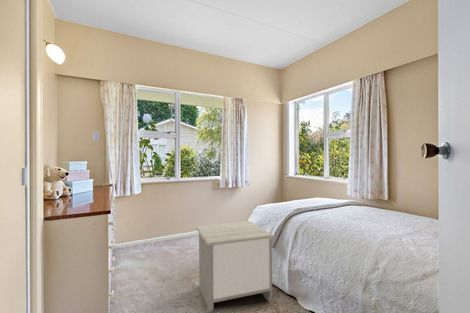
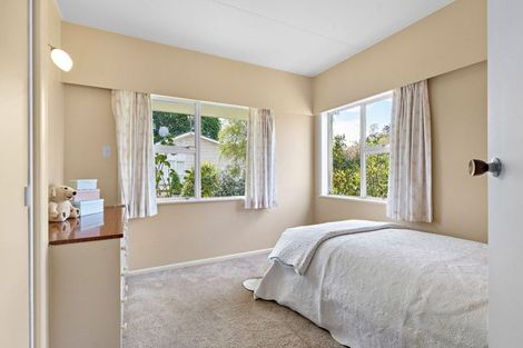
- nightstand (232, 261)
